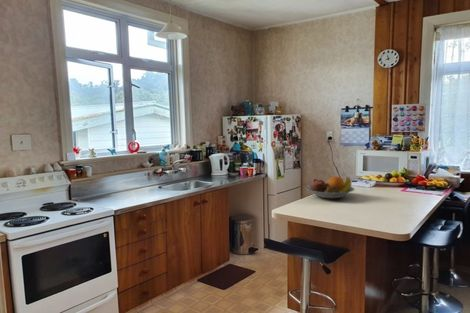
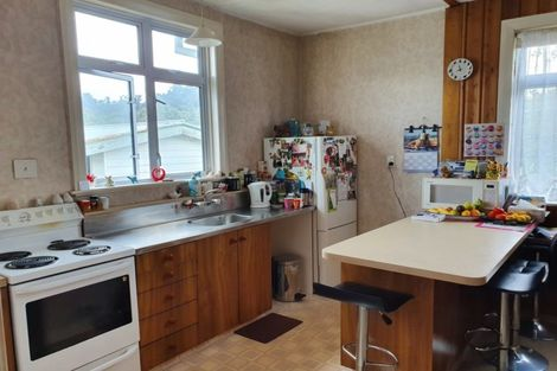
- fruit bowl (329, 186)
